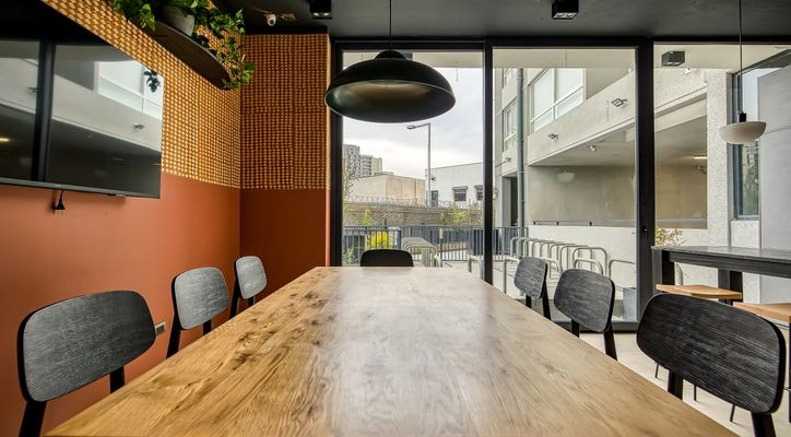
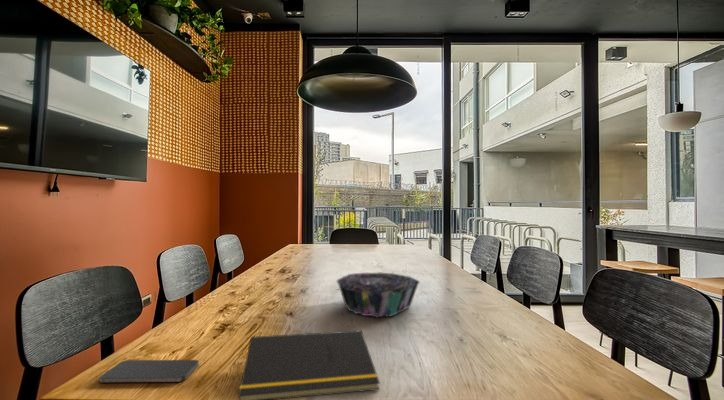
+ decorative bowl (377, 293)
+ smartphone (151, 370)
+ notepad (309, 360)
